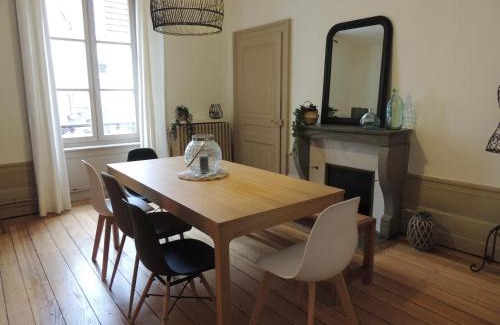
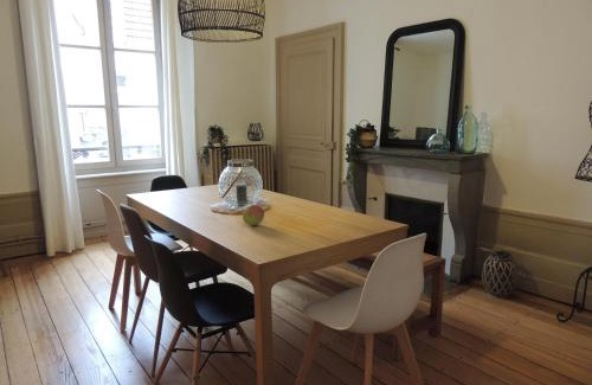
+ fruit (253, 214)
